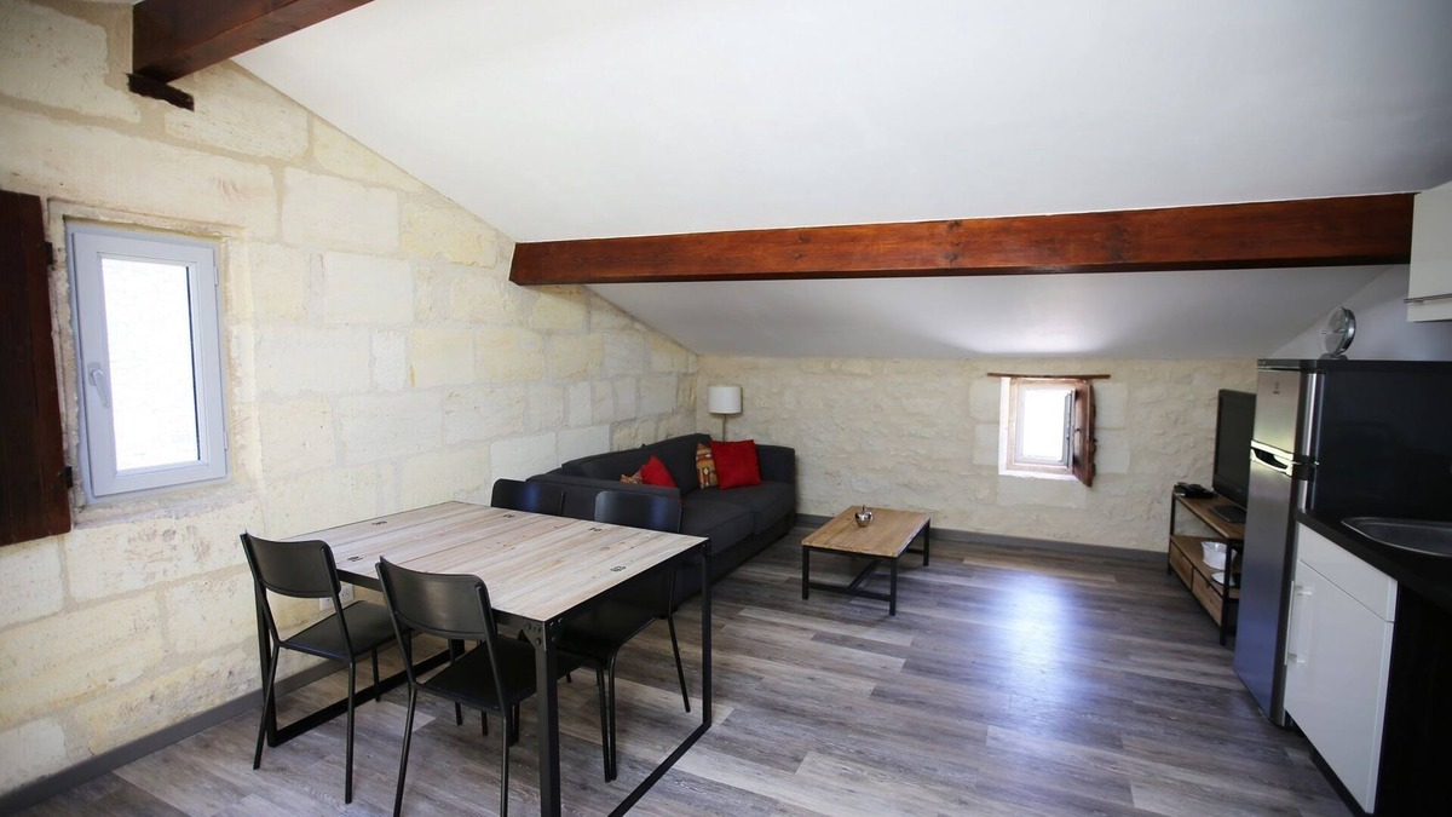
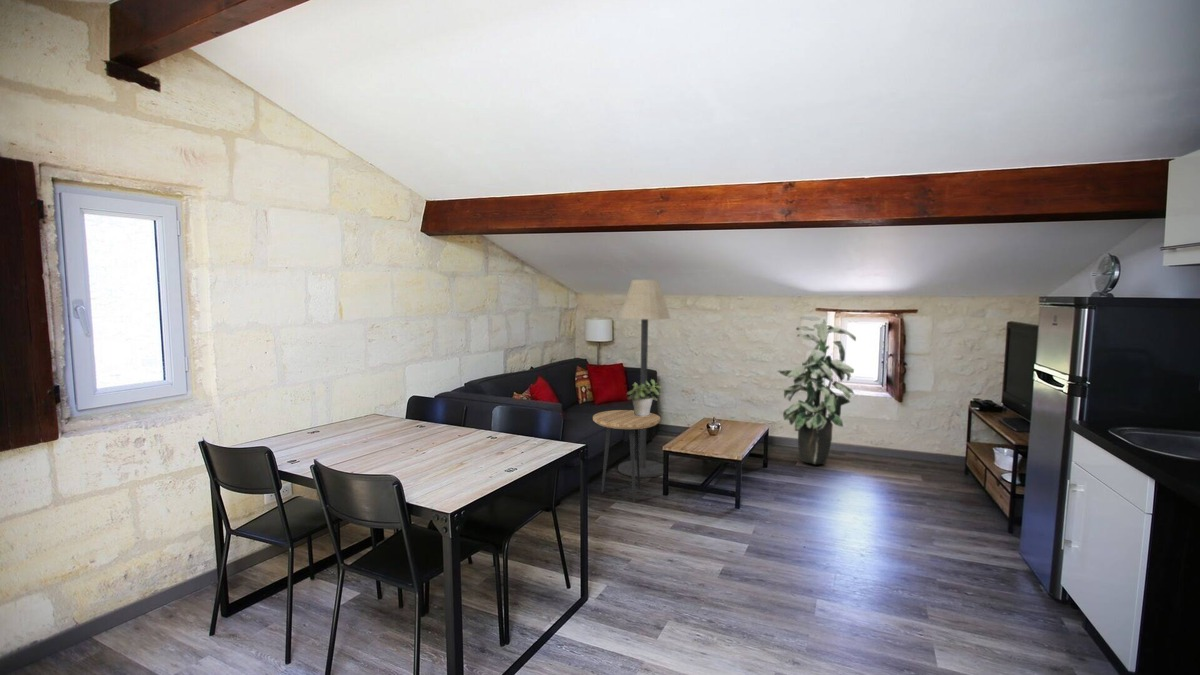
+ indoor plant (814, 389)
+ potted plant (644, 397)
+ floor lamp (643, 376)
+ side table (630, 455)
